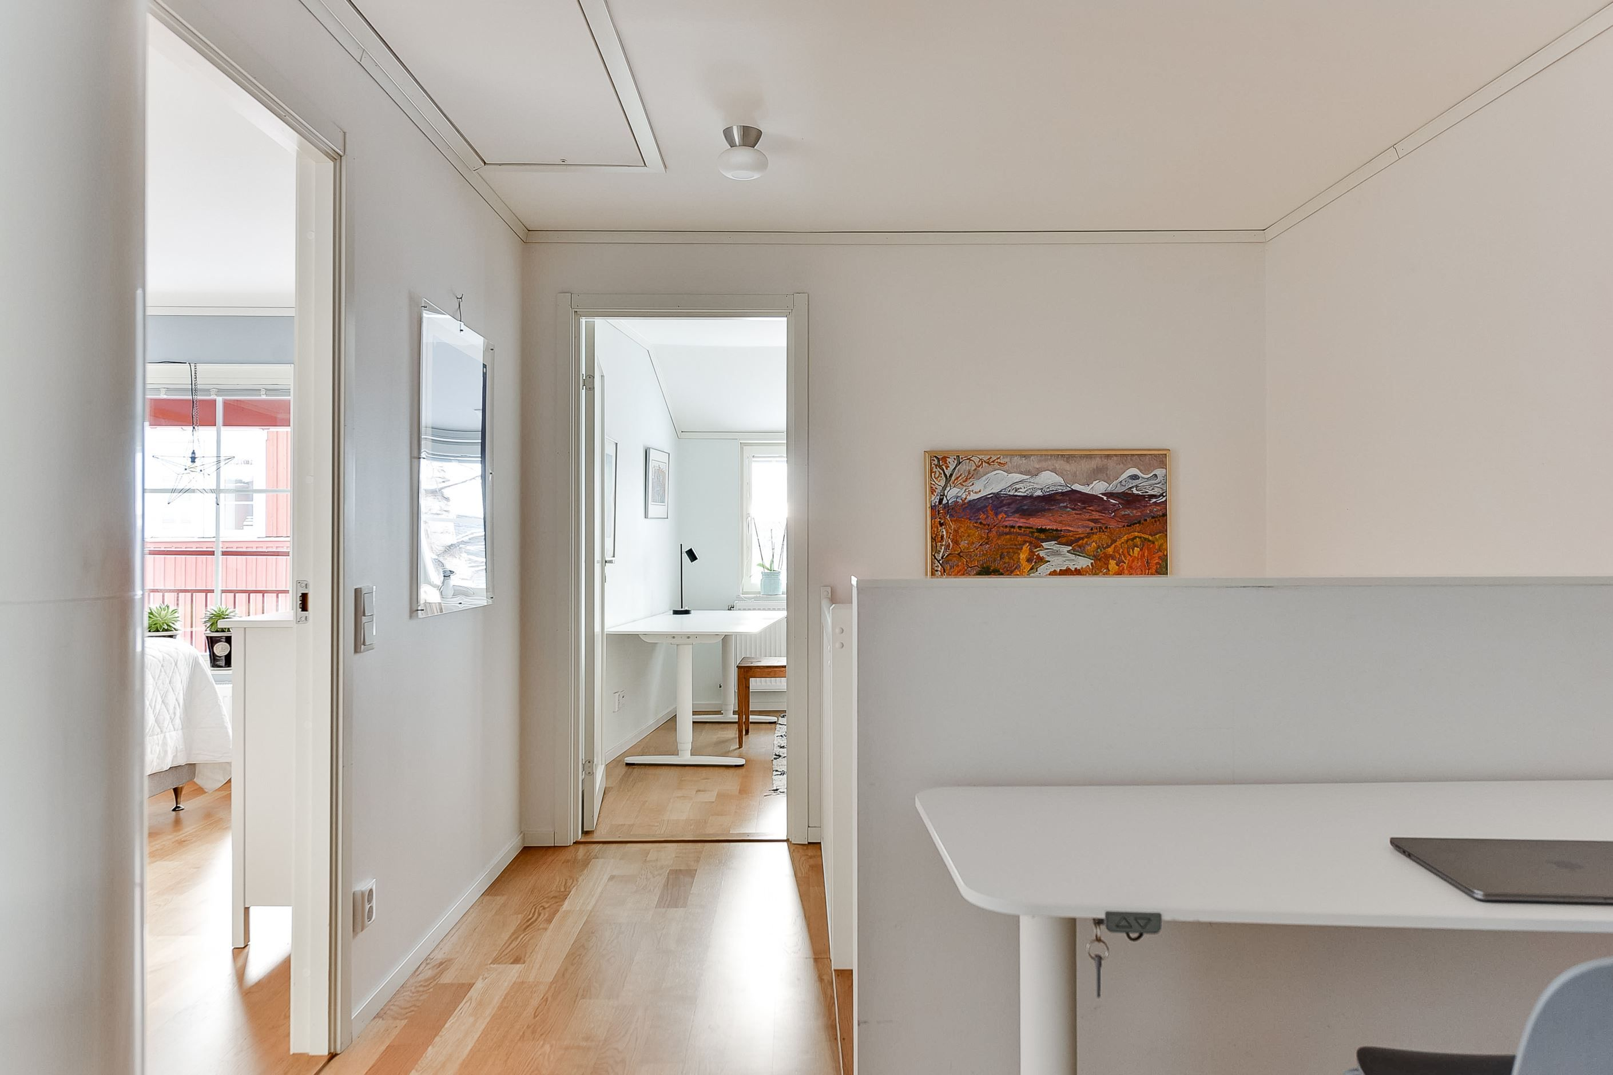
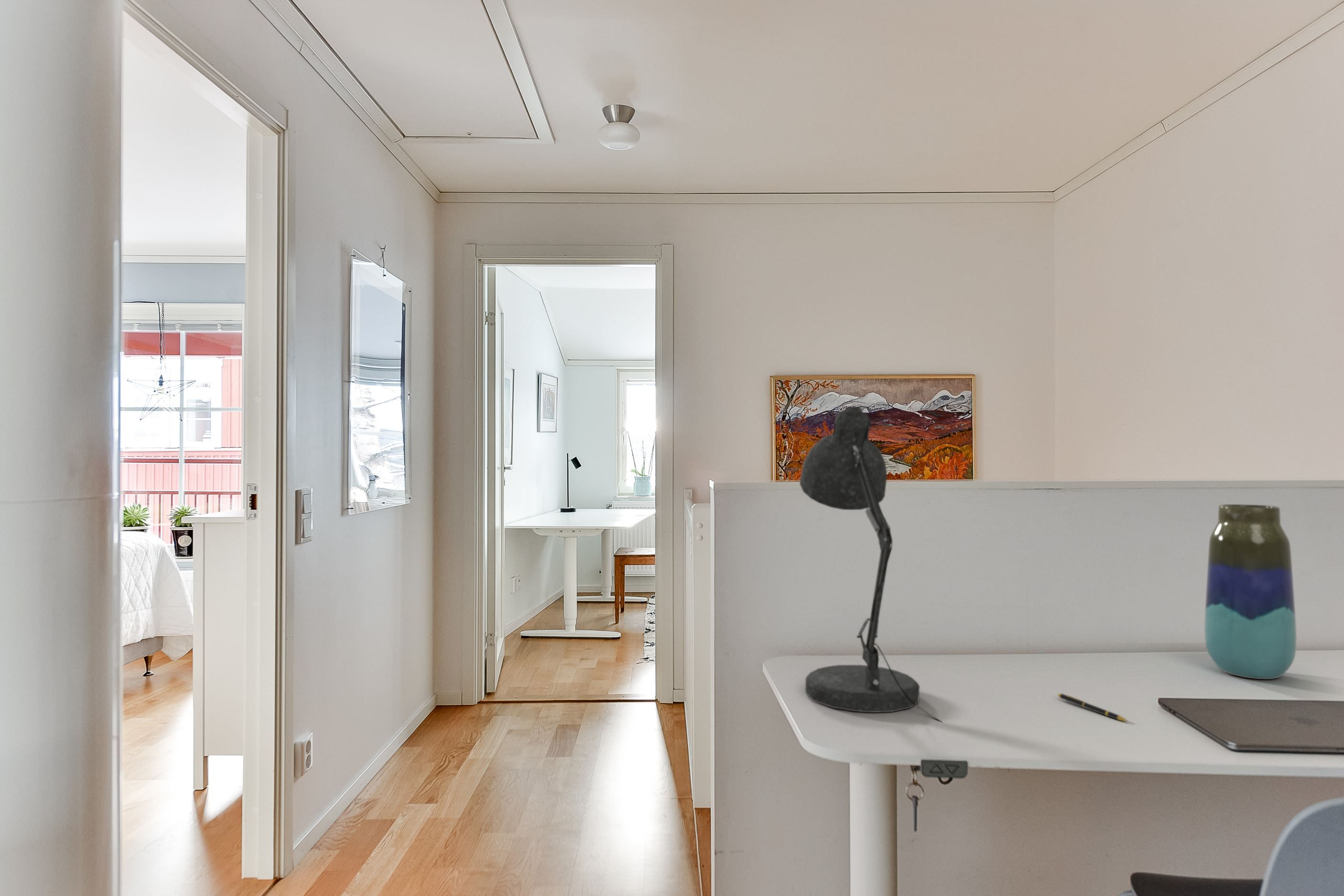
+ pen (1091, 707)
+ vase (1249, 590)
+ desk lamp (878, 543)
